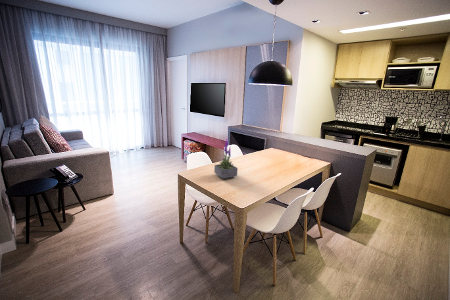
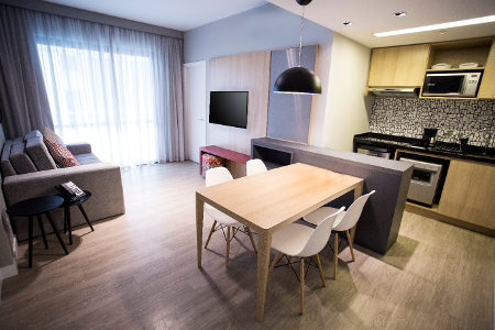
- potted plant (226, 157)
